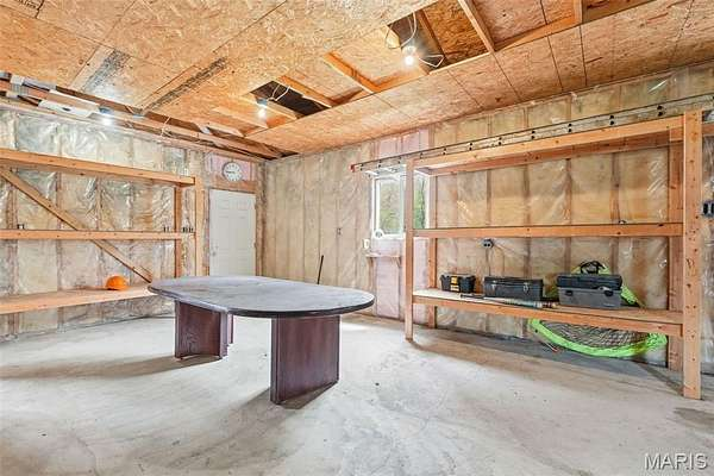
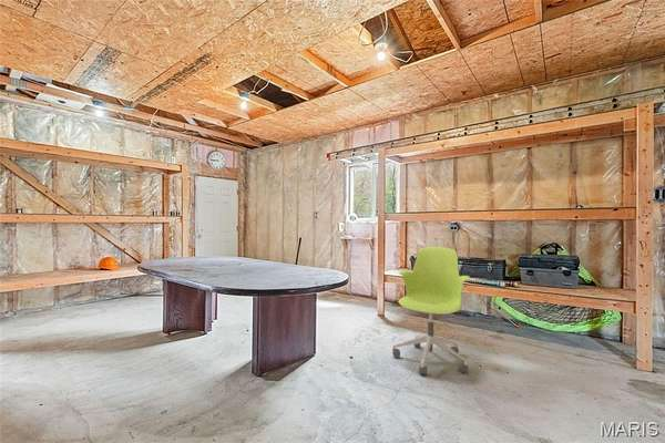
+ office chair (430, 303)
